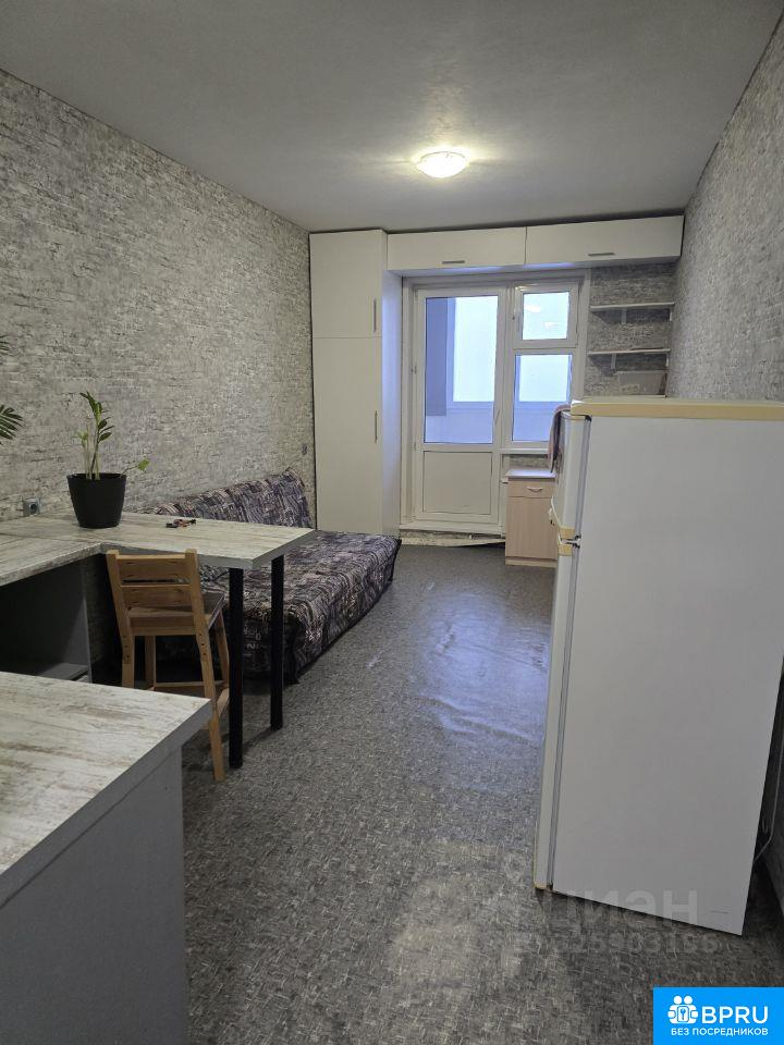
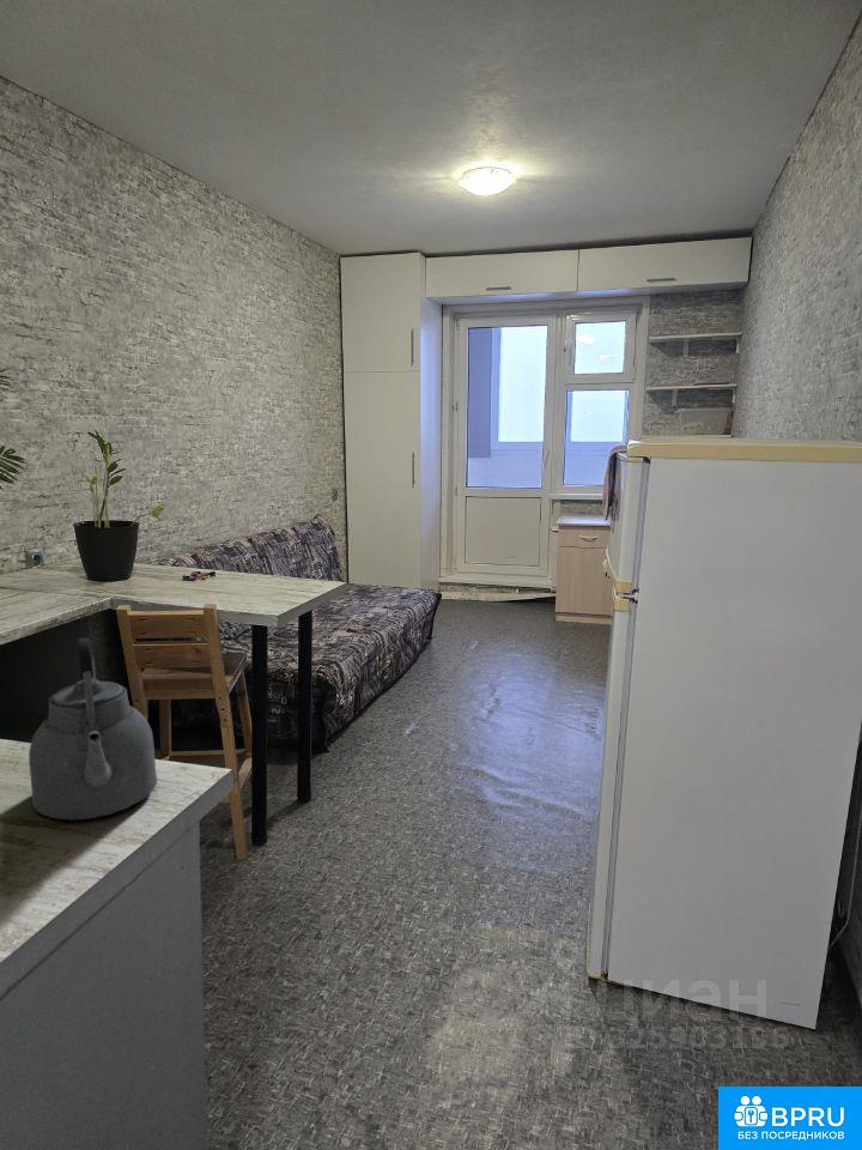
+ kettle (91, 728)
